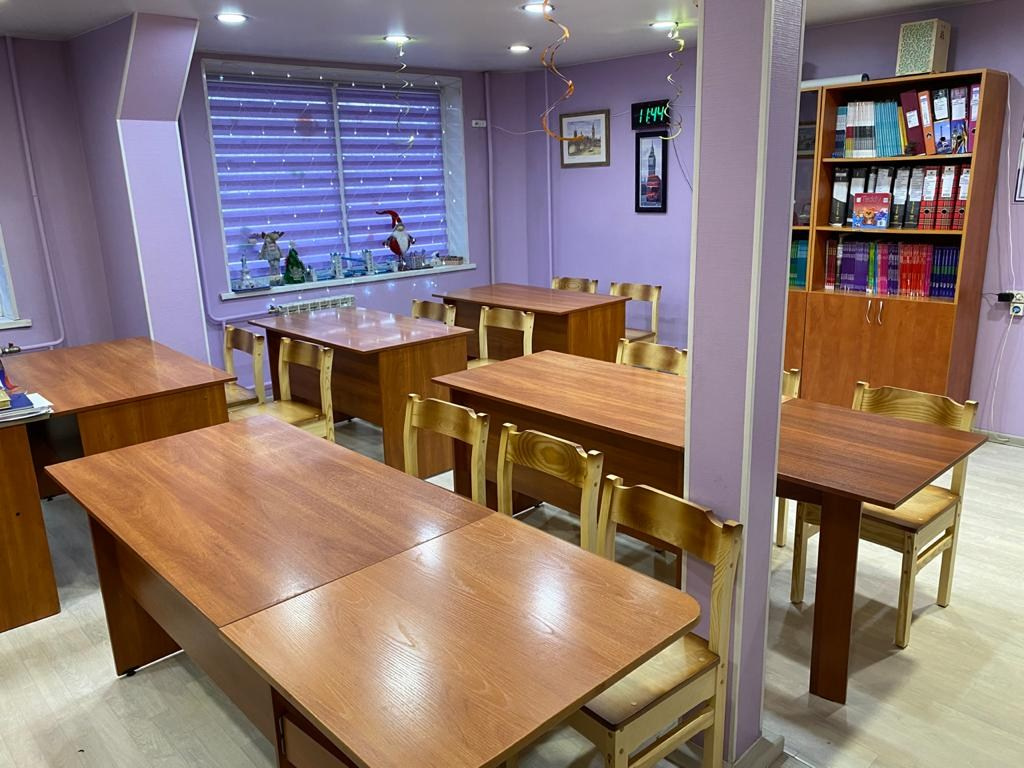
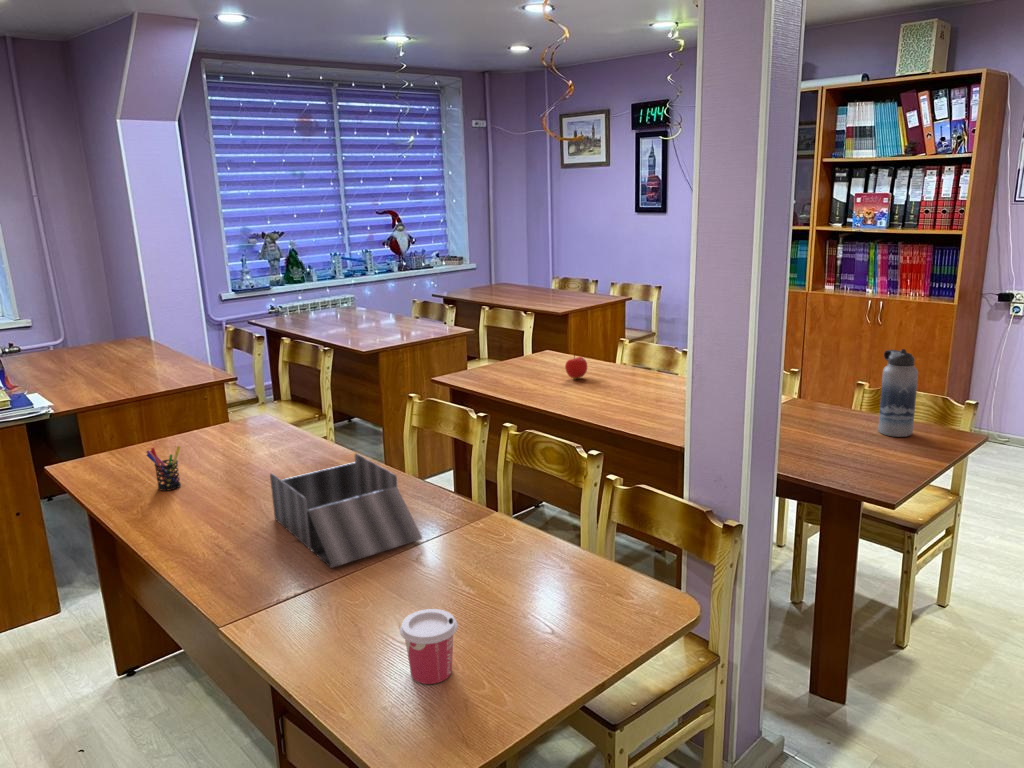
+ fruit (576, 366)
+ water bottle (898, 390)
+ pen holder (166, 466)
+ cup (429, 647)
+ desk organizer (344, 505)
